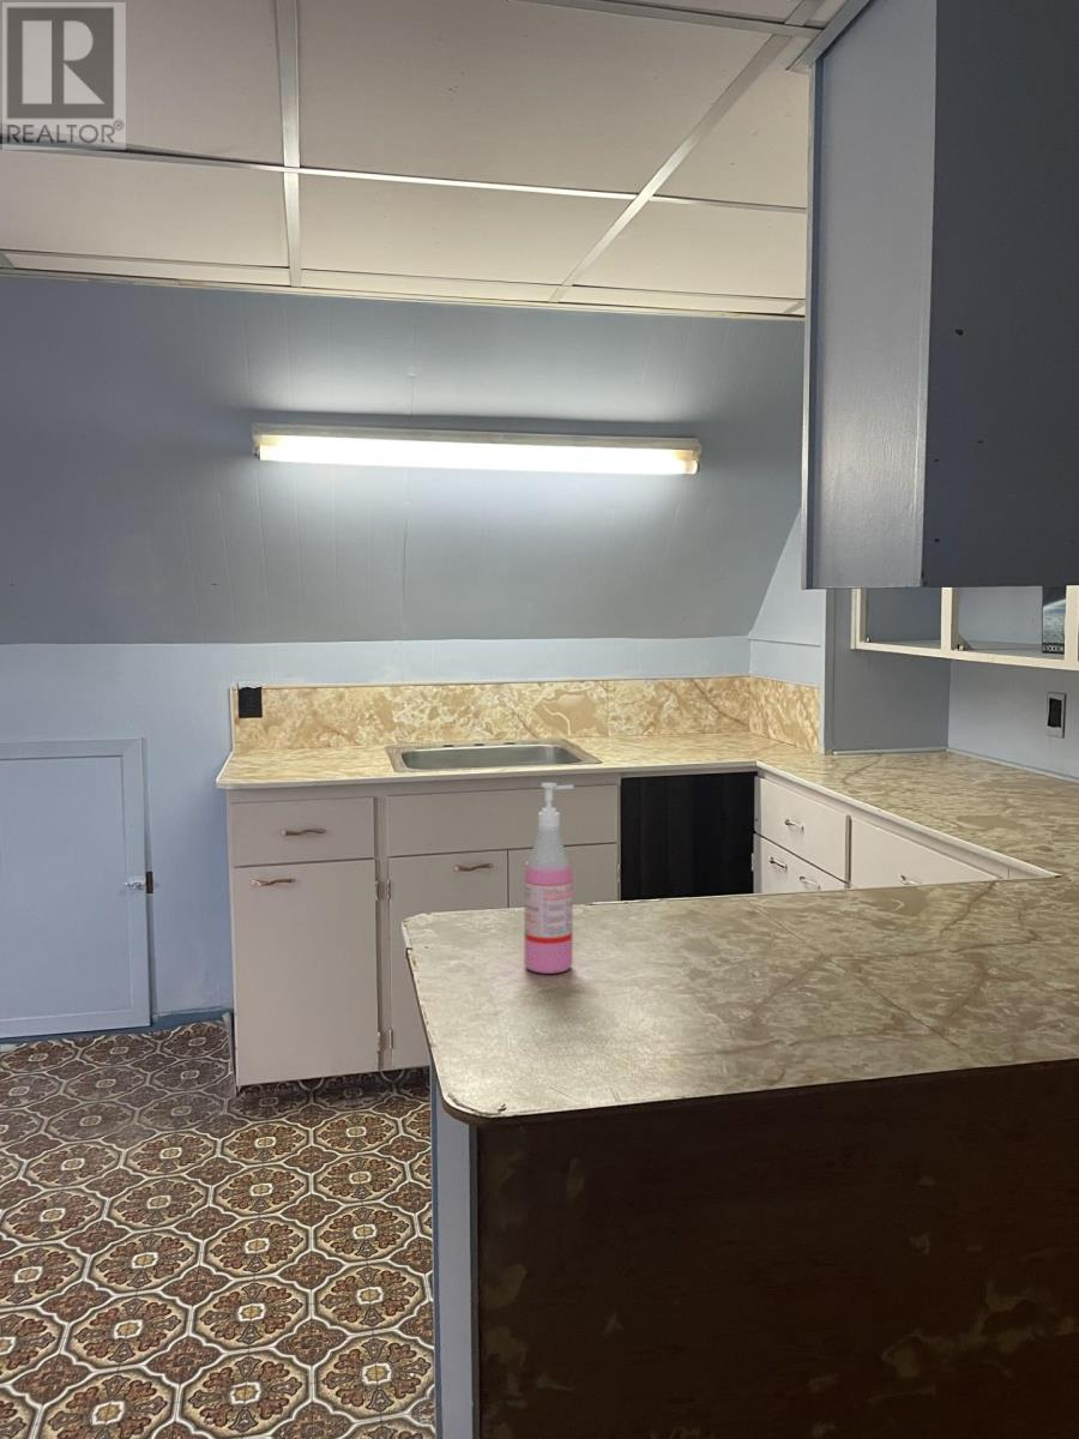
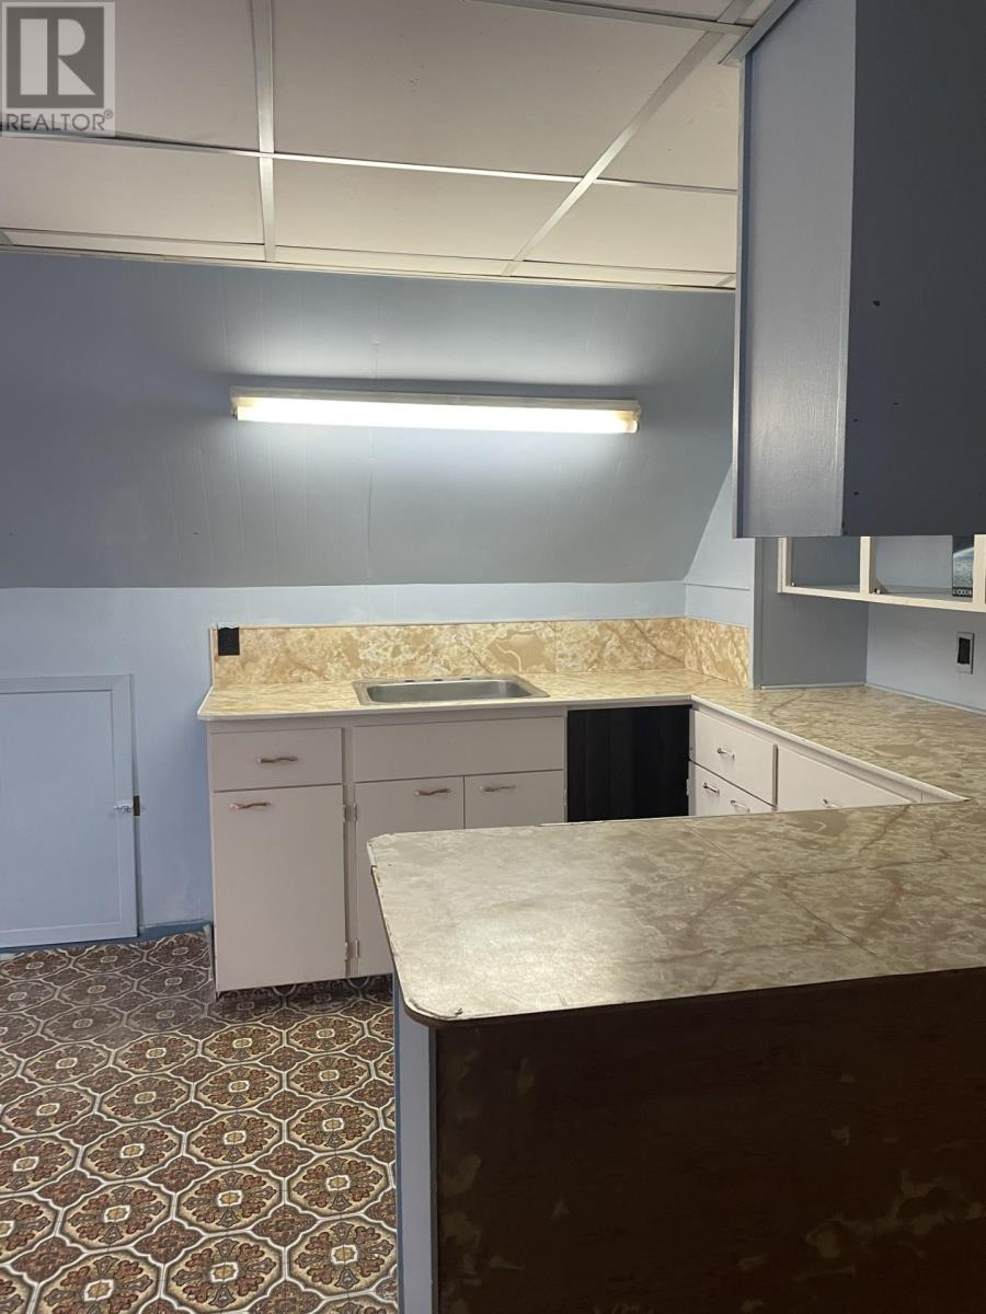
- soap dispenser (549, 875)
